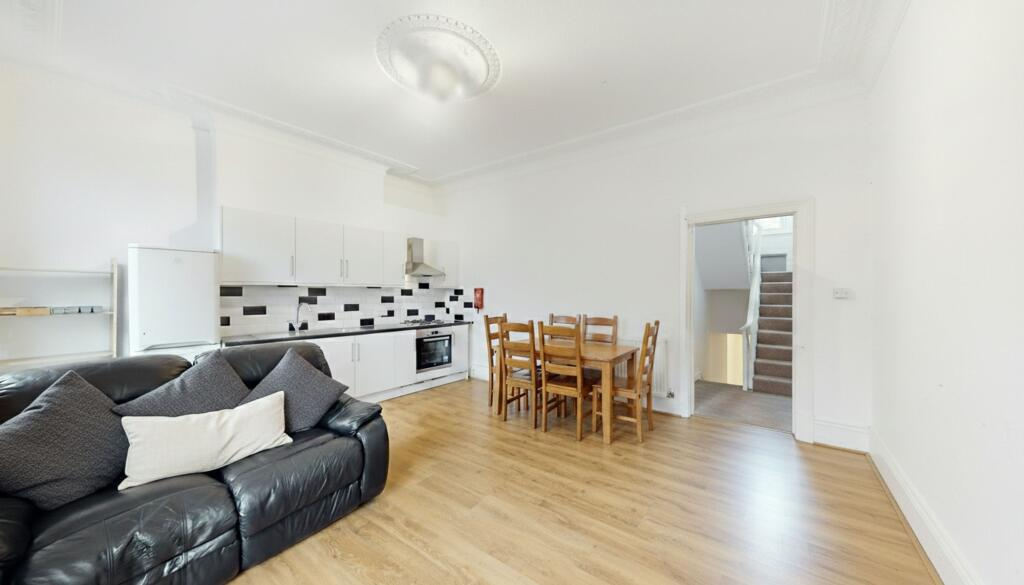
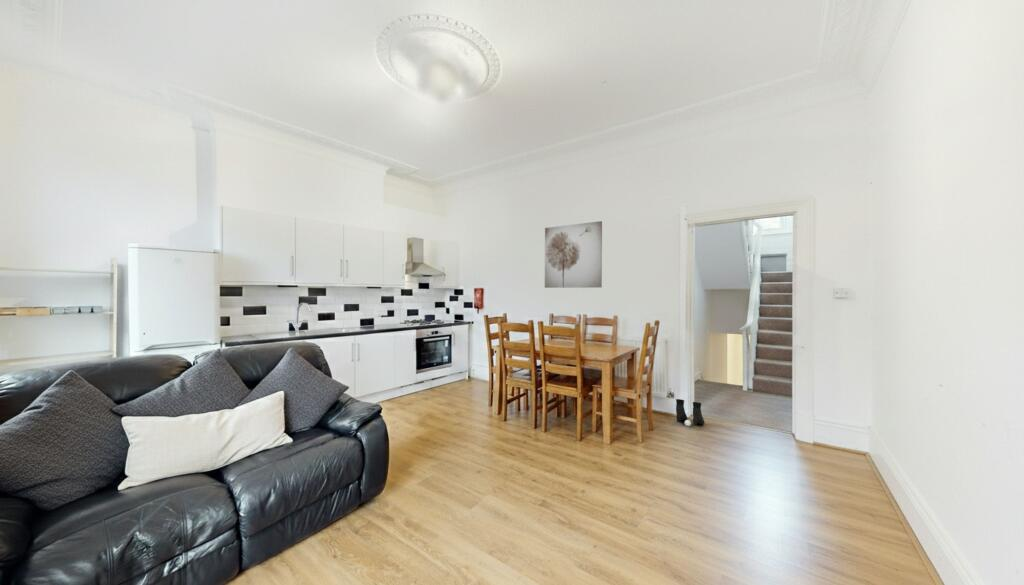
+ wall art (571, 256)
+ boots (693, 410)
